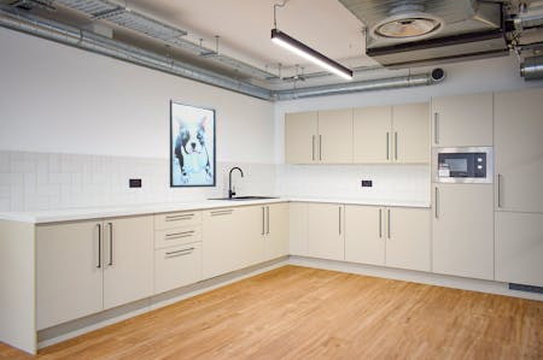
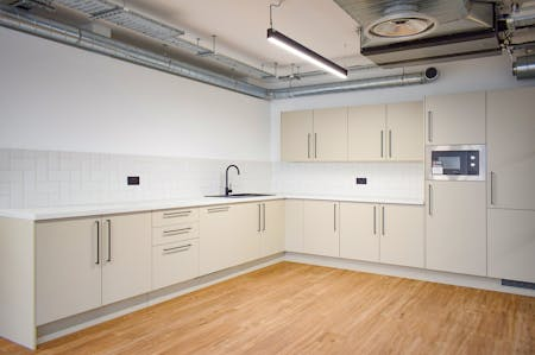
- wall art (194, 146)
